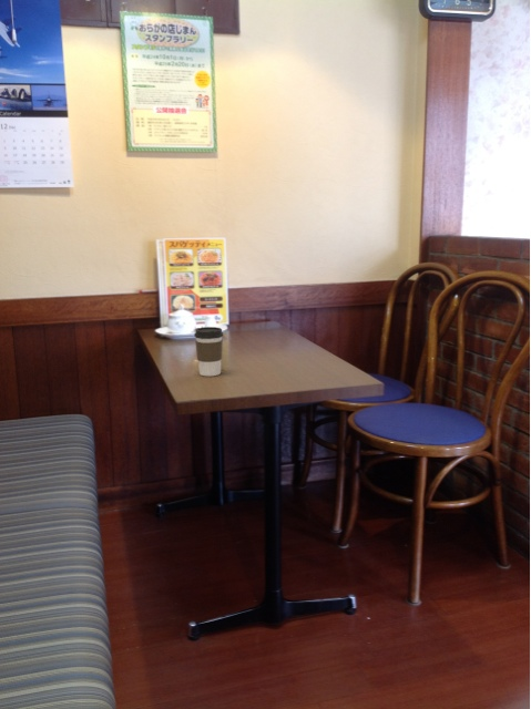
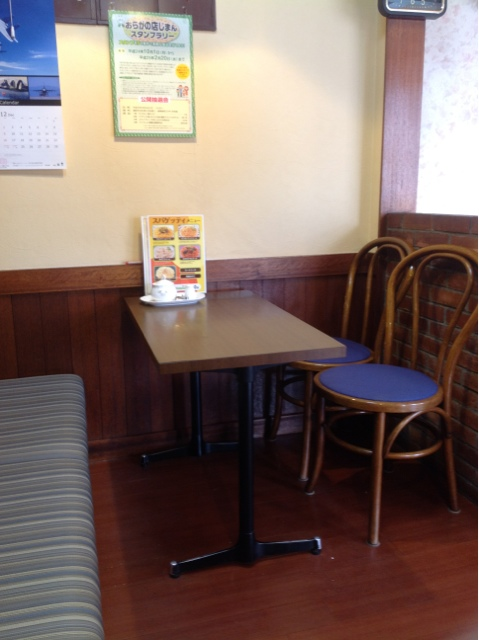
- coffee cup (208, 351)
